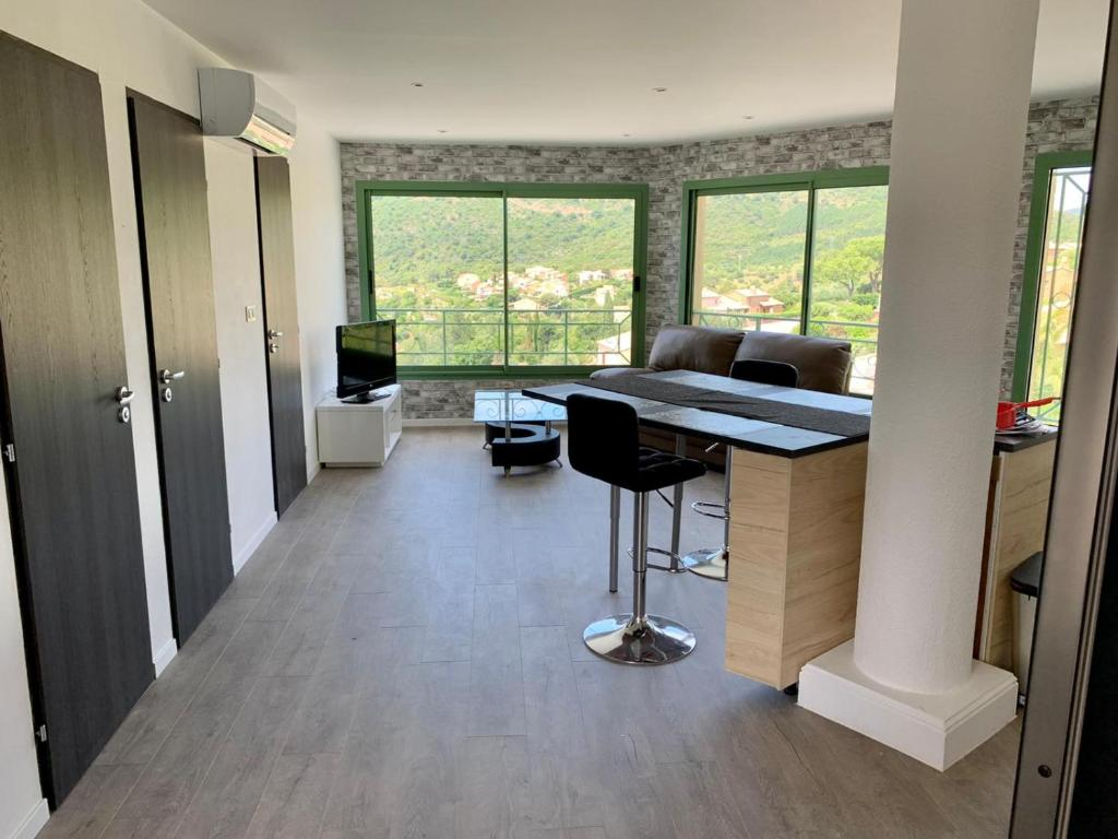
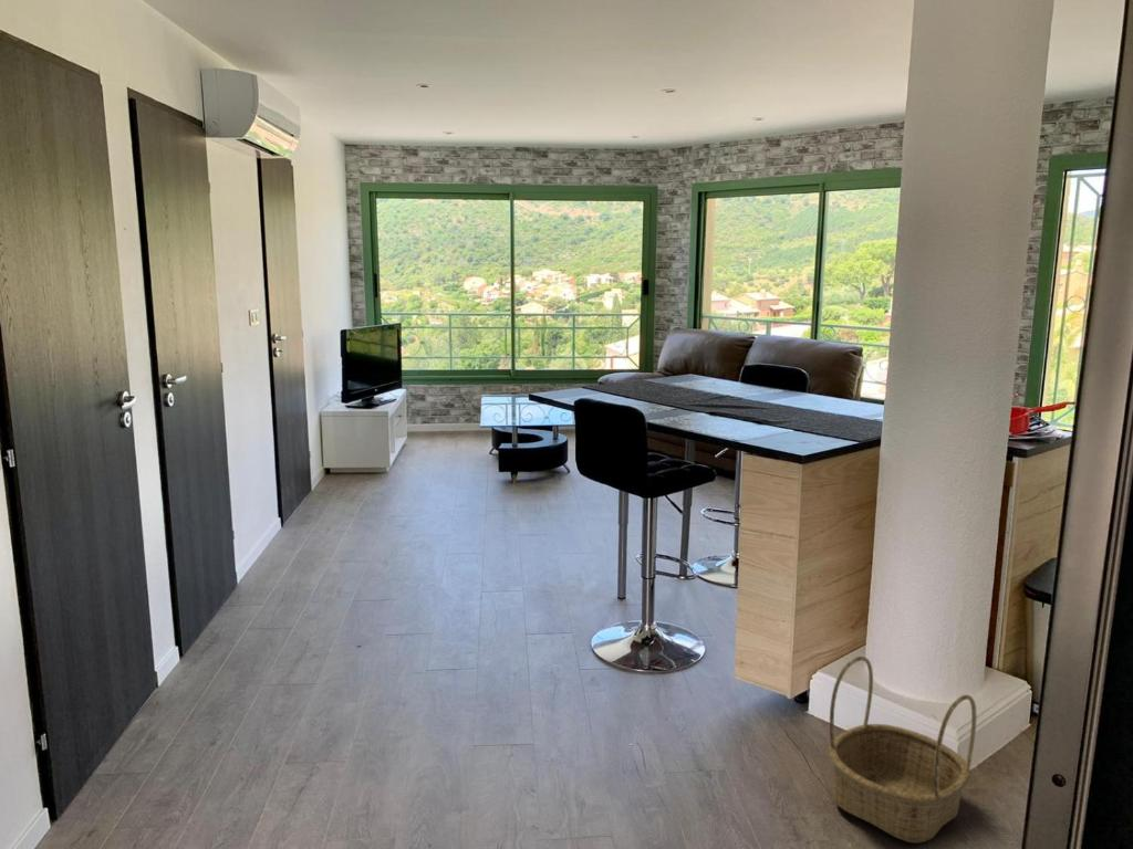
+ basket (898, 743)
